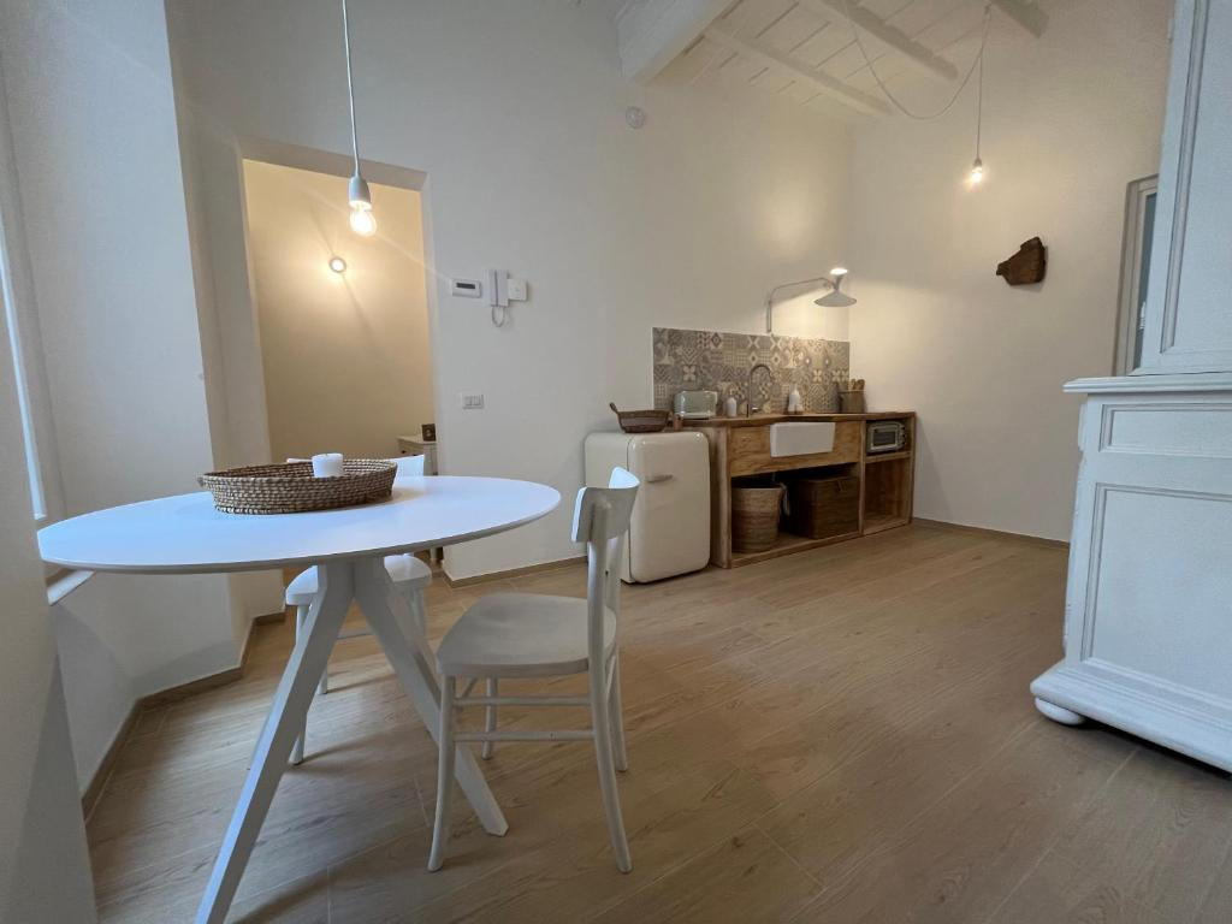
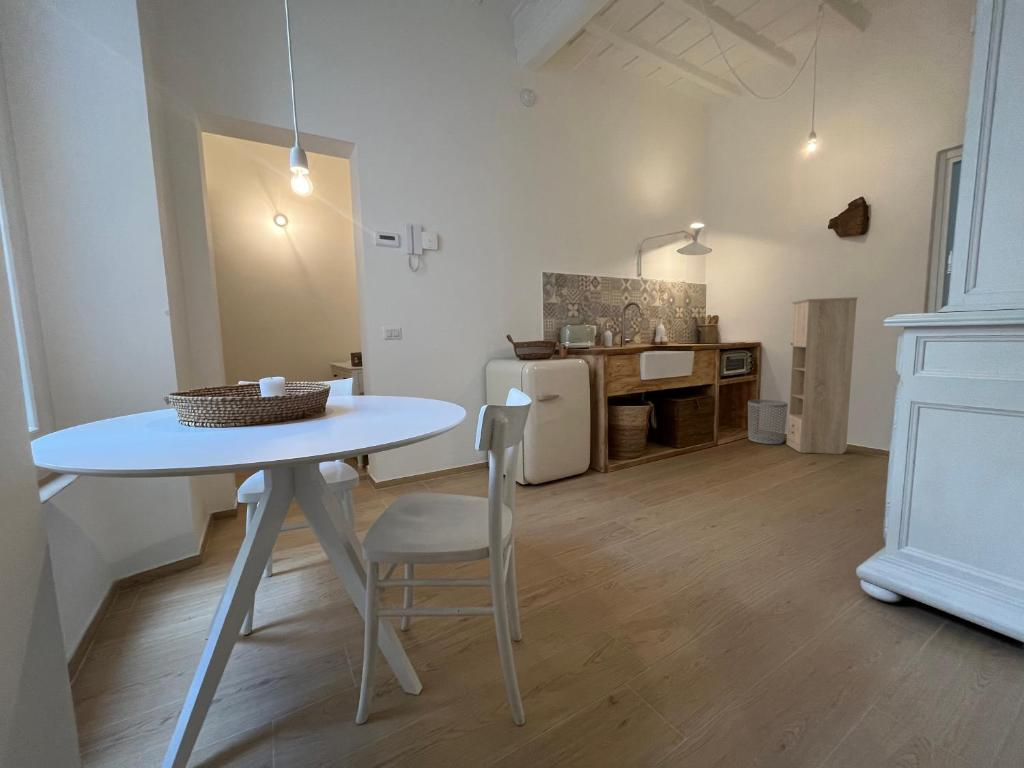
+ storage cabinet (818, 376)
+ waste bin (766, 421)
